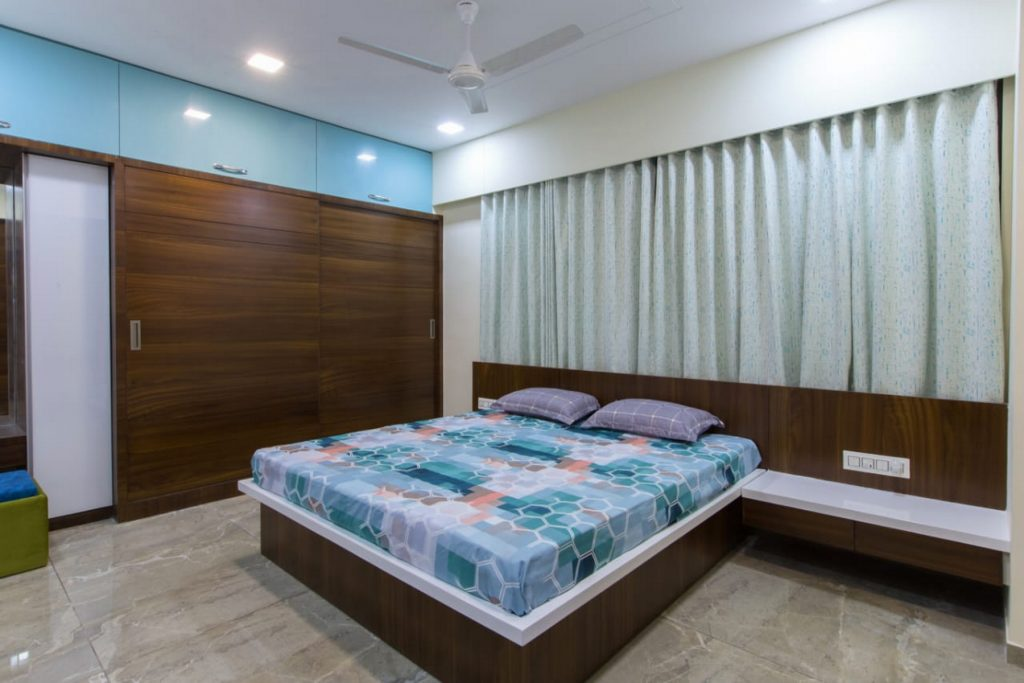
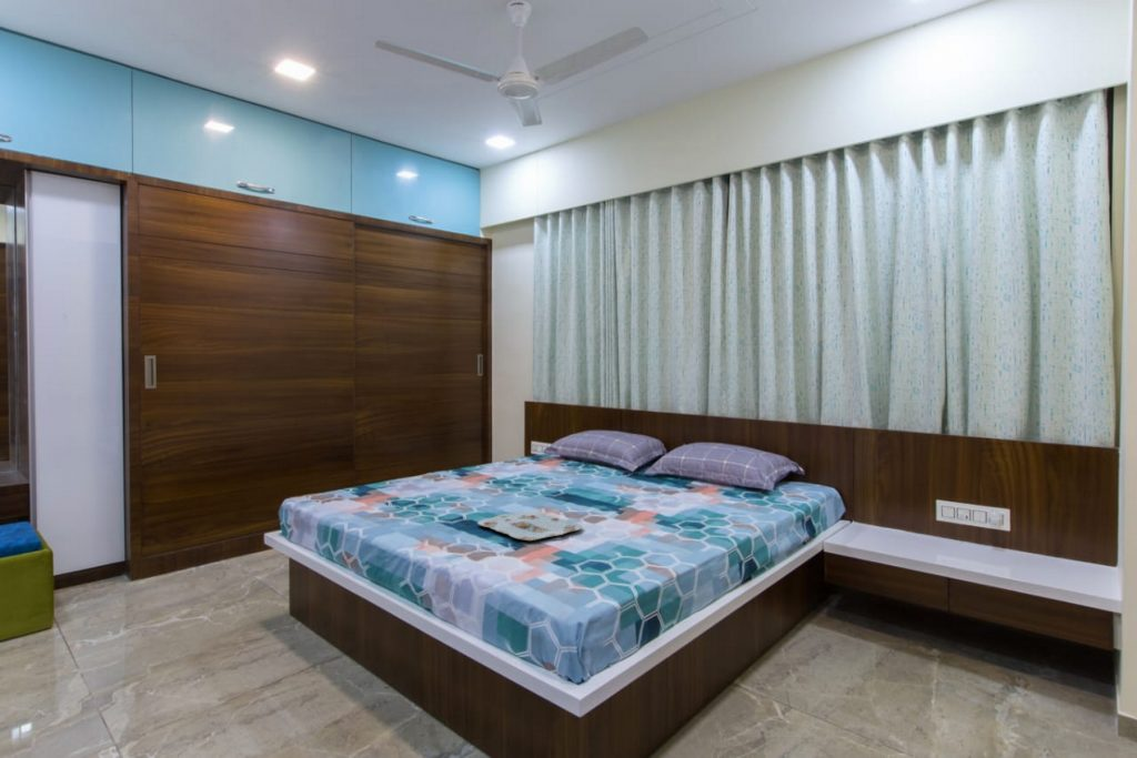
+ serving tray (529, 525)
